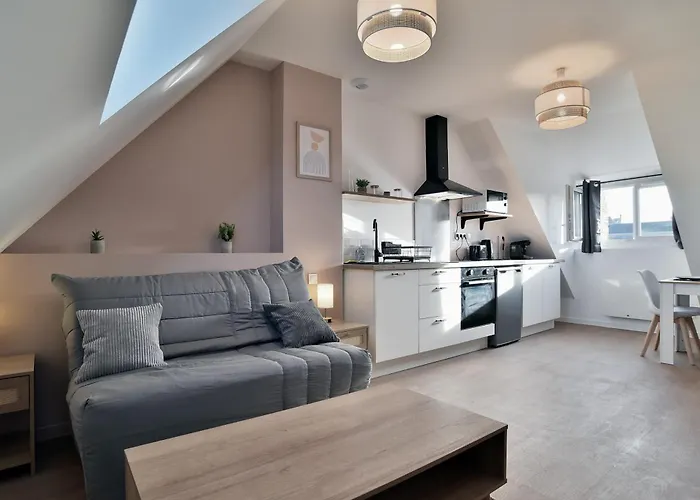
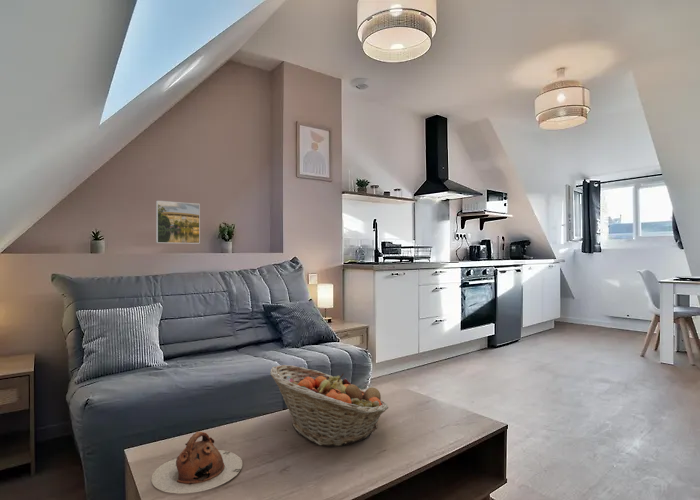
+ fruit basket (327, 397)
+ teapot (198, 450)
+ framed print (178, 222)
